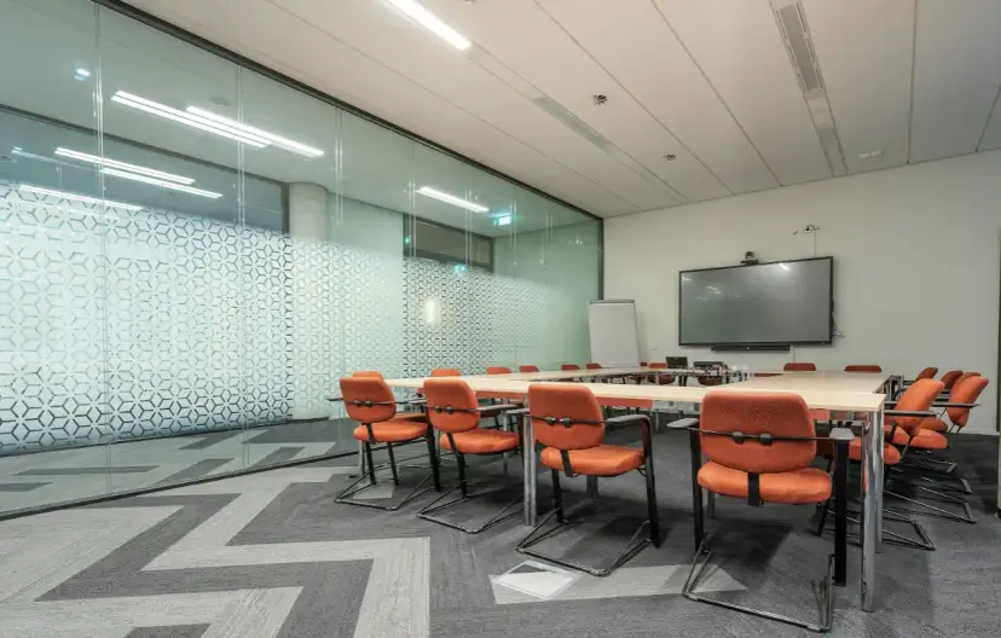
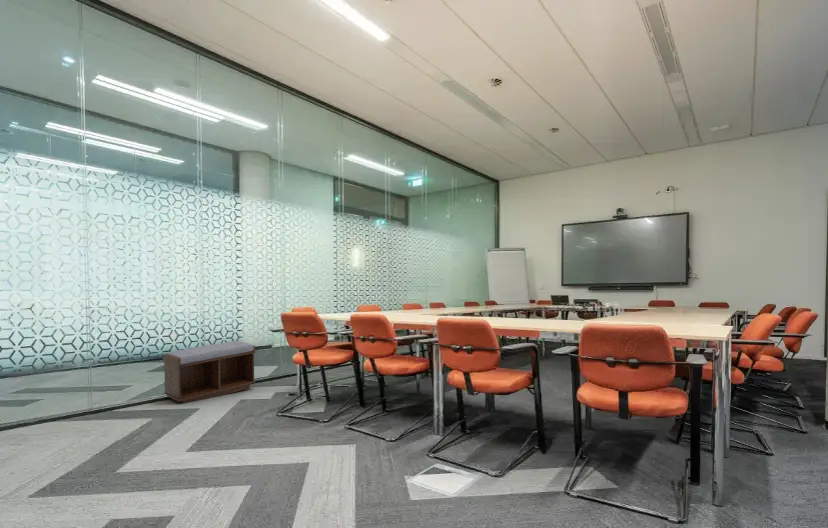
+ bench (211, 370)
